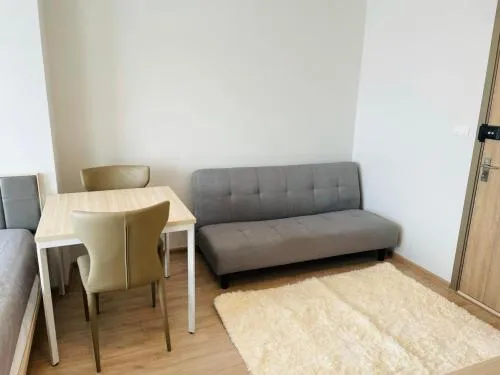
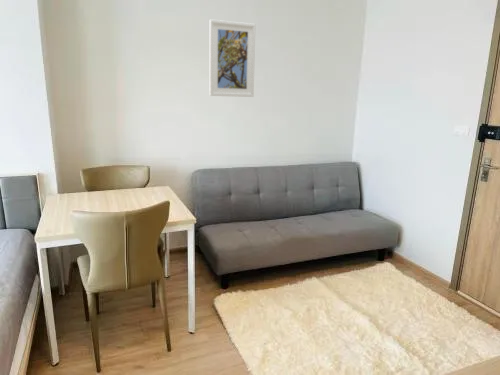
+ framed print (232, 60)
